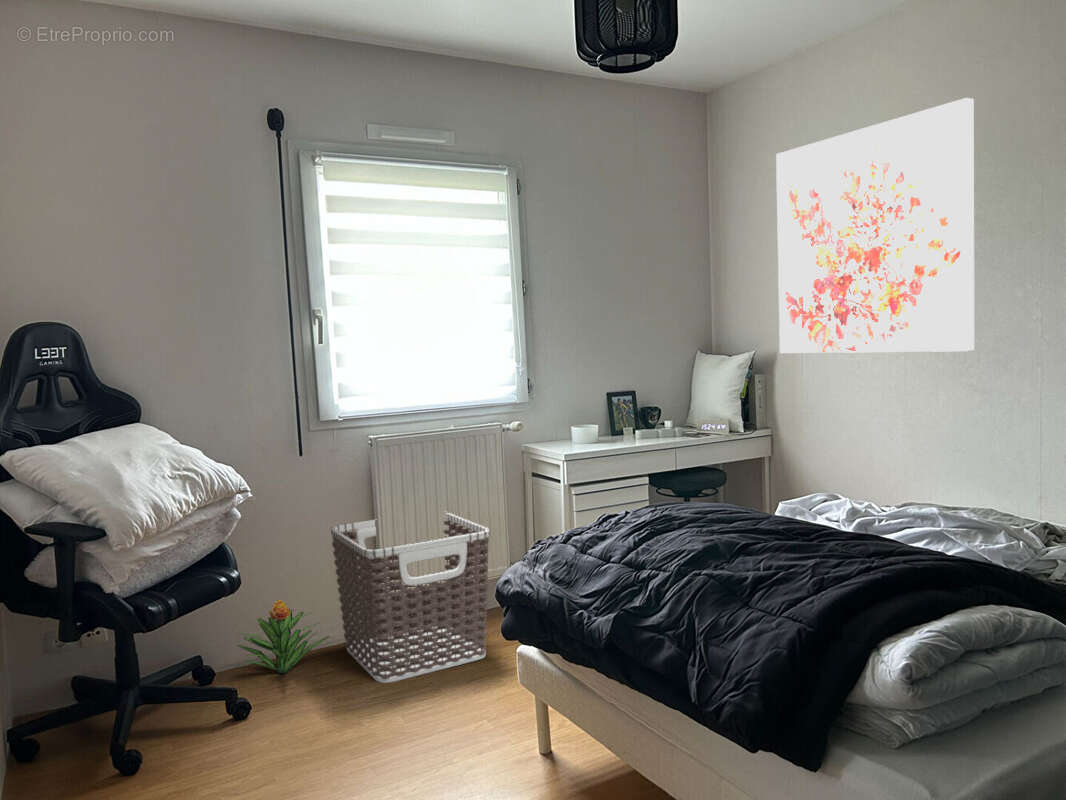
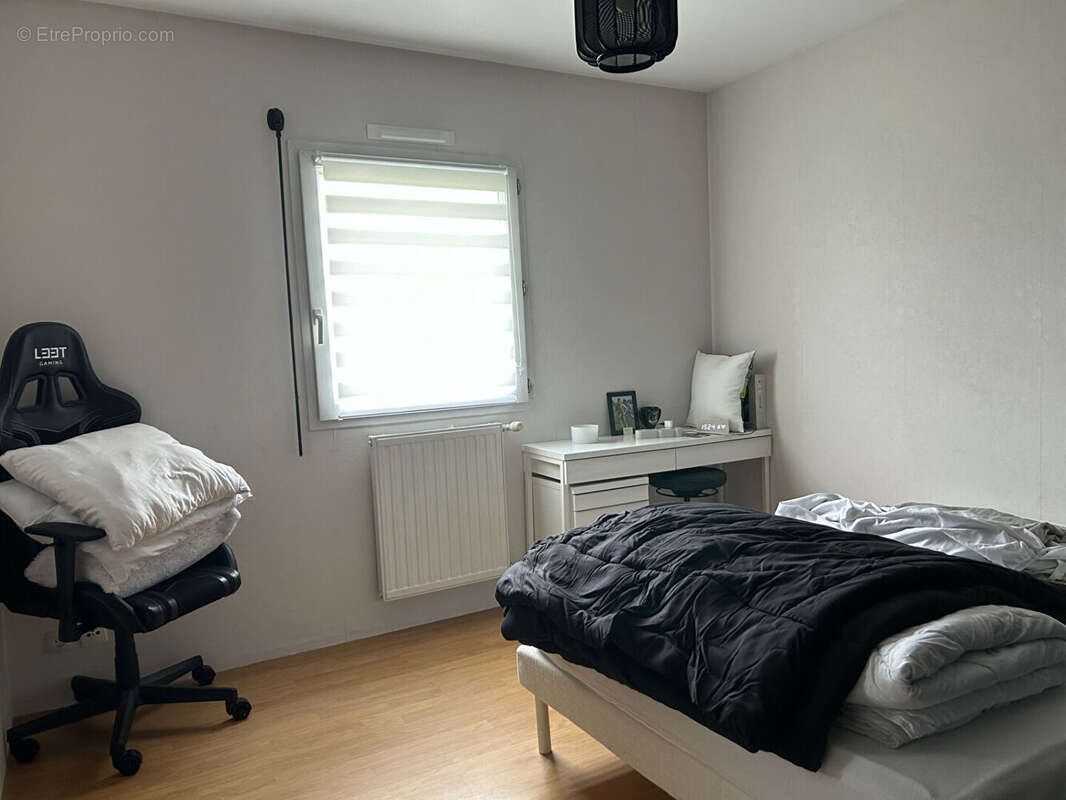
- wall art (864, 241)
- clothes hamper (411, 590)
- decorative plant (285, 637)
